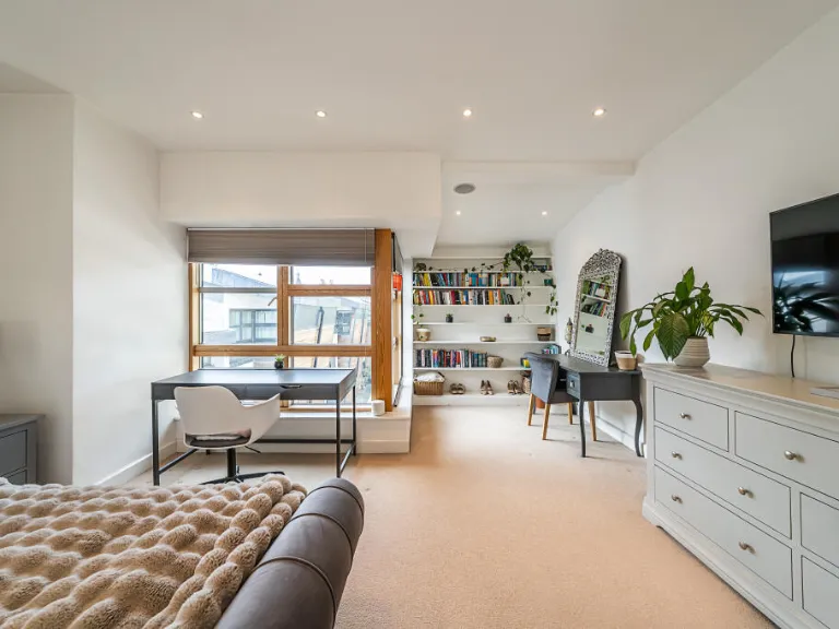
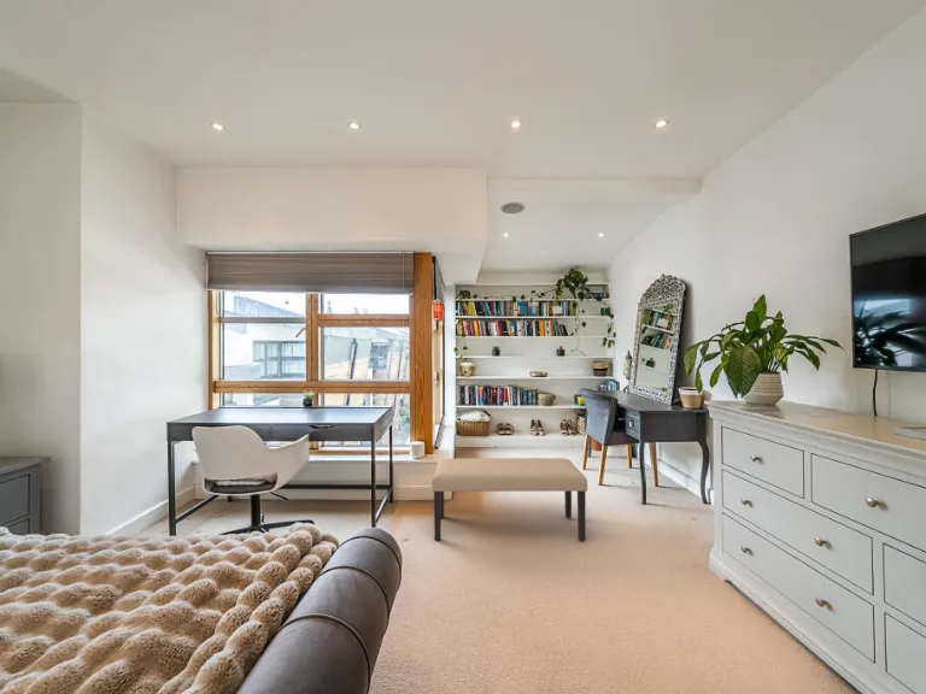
+ bench (506, 490)
